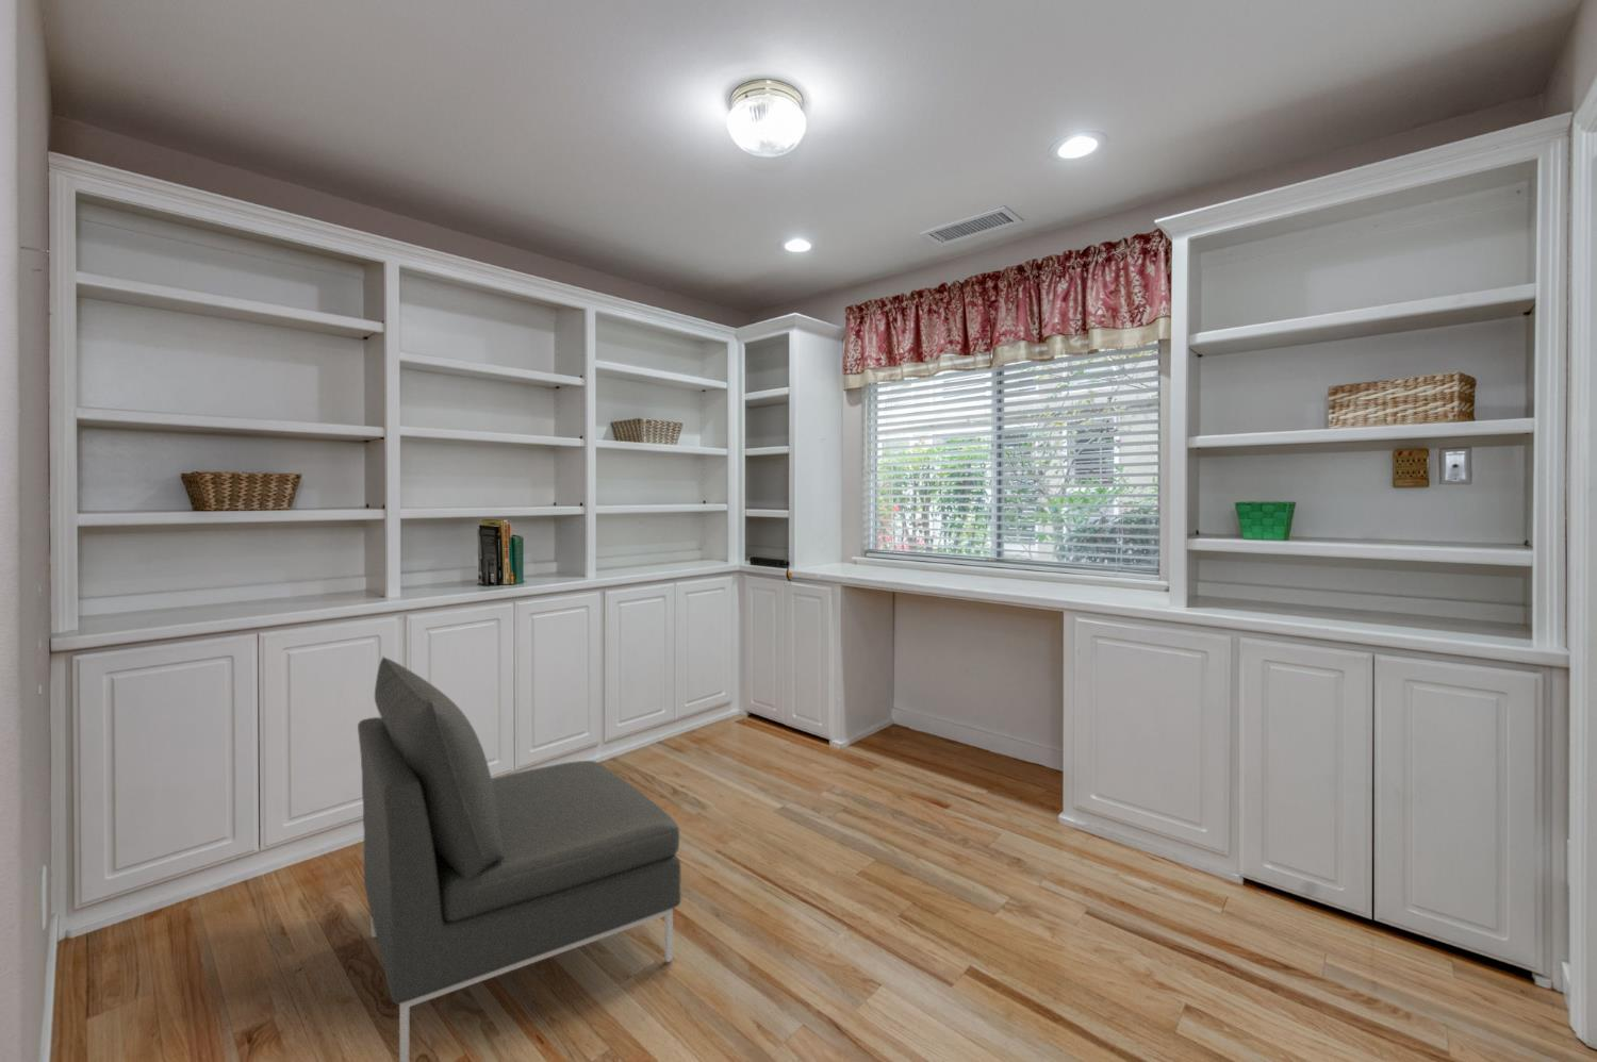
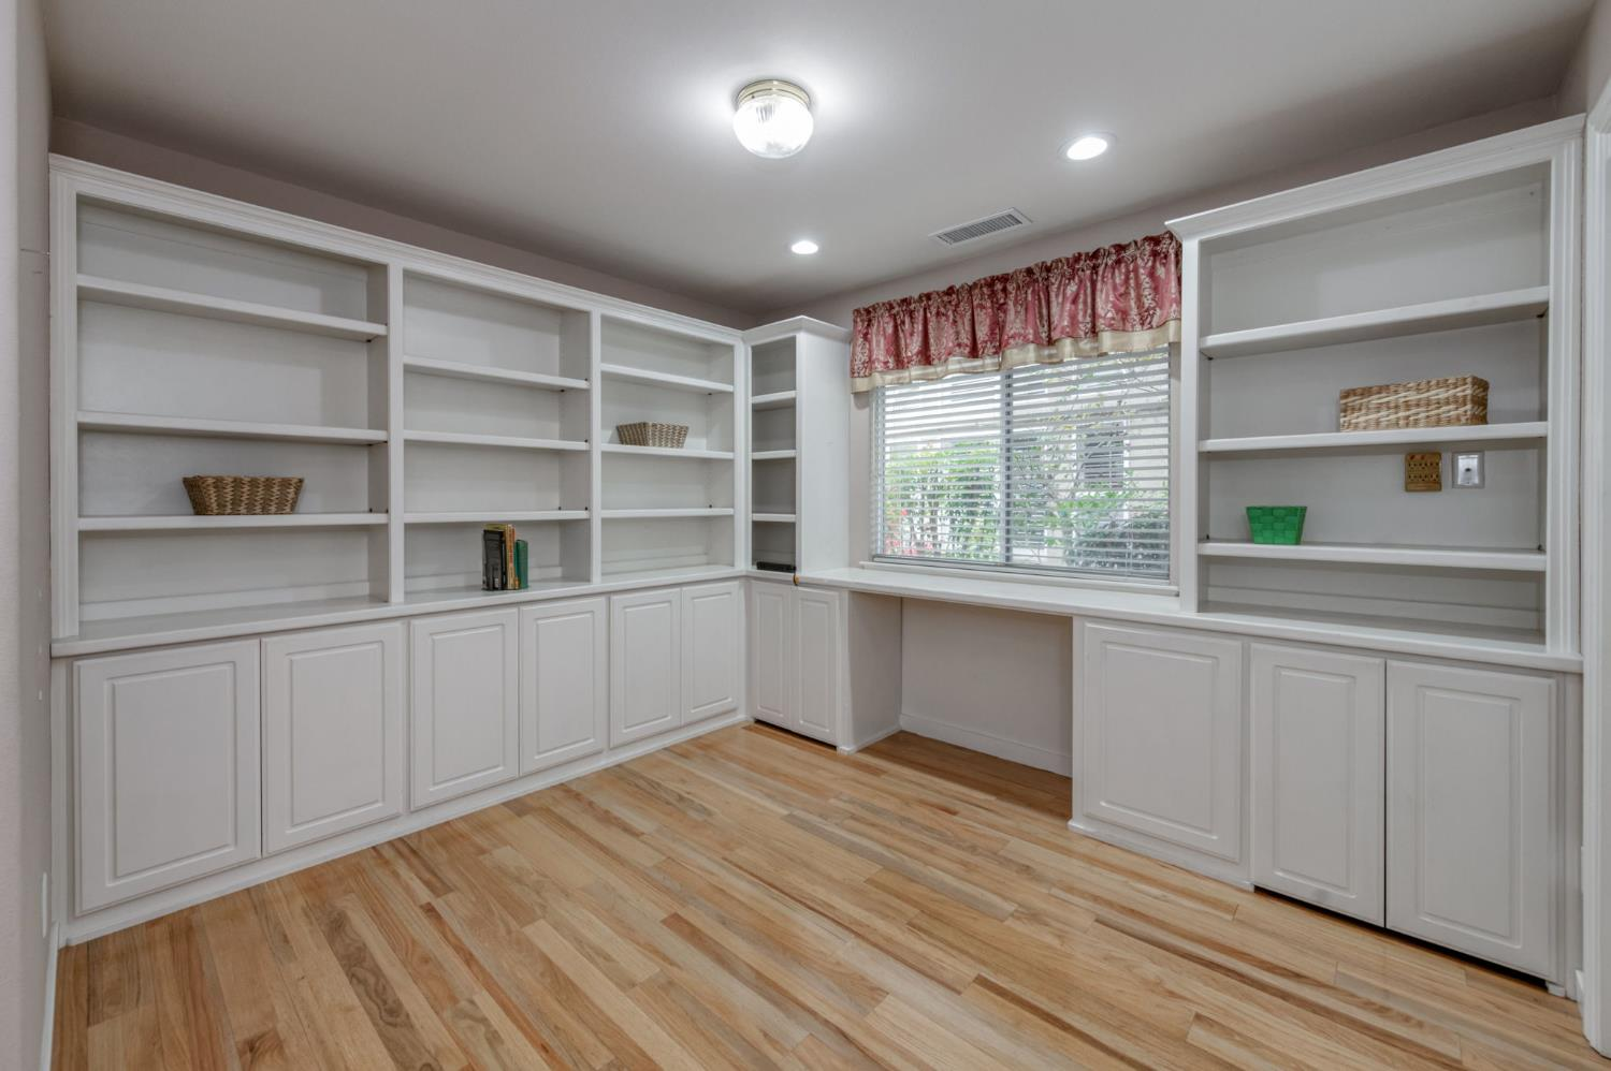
- armchair (518, 805)
